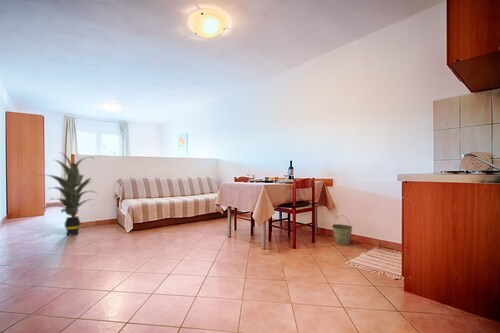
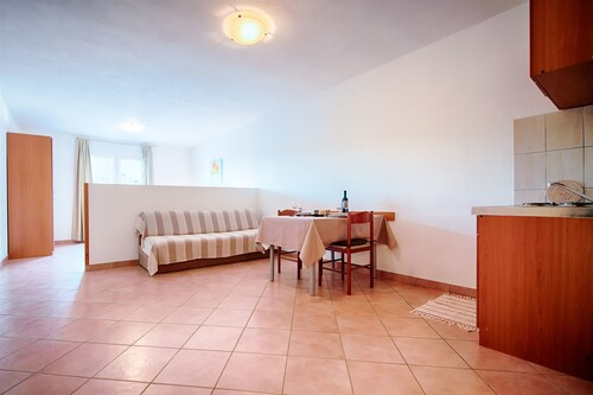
- bucket (342, 228)
- indoor plant (68, 193)
